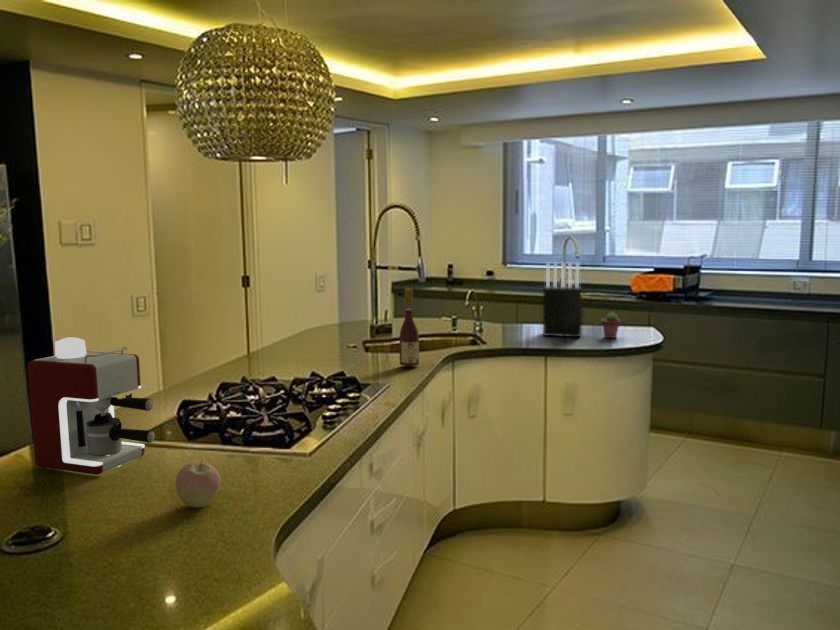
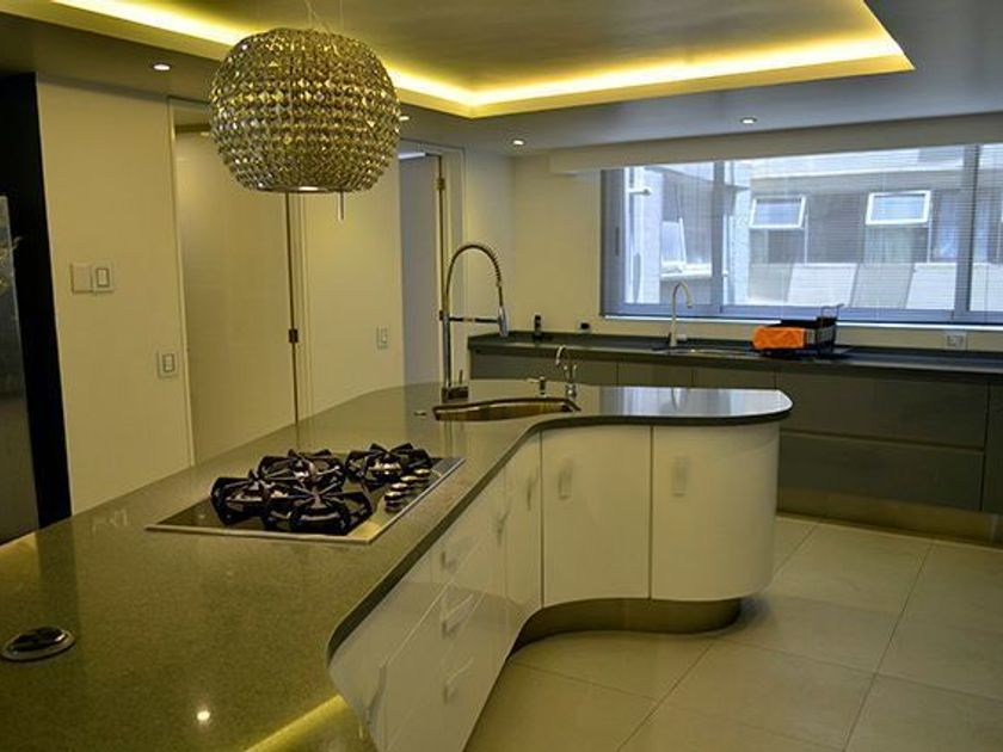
- wine bottle (409, 327)
- knife block (562, 298)
- potted succulent (610, 324)
- apple (198, 481)
- coffee maker (102, 402)
